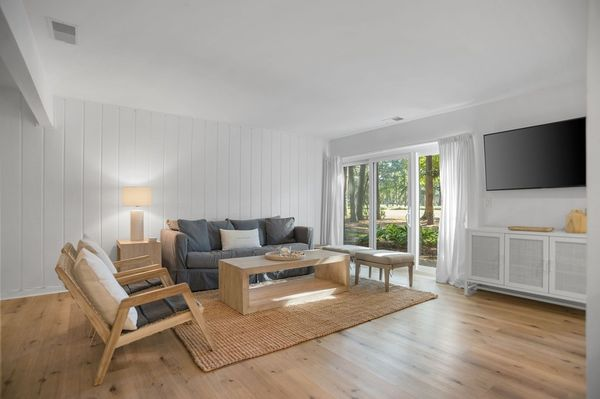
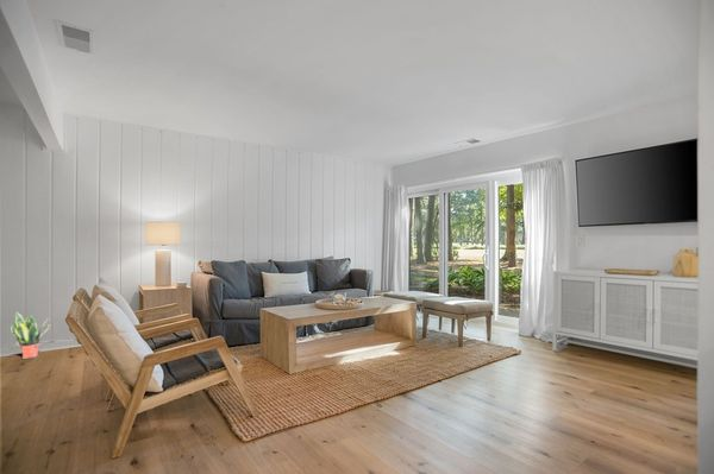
+ potted plant (30, 333)
